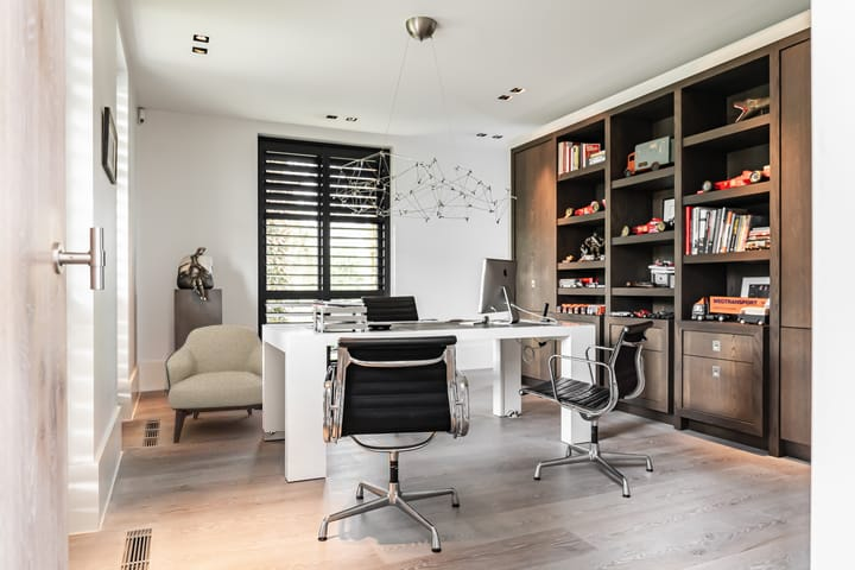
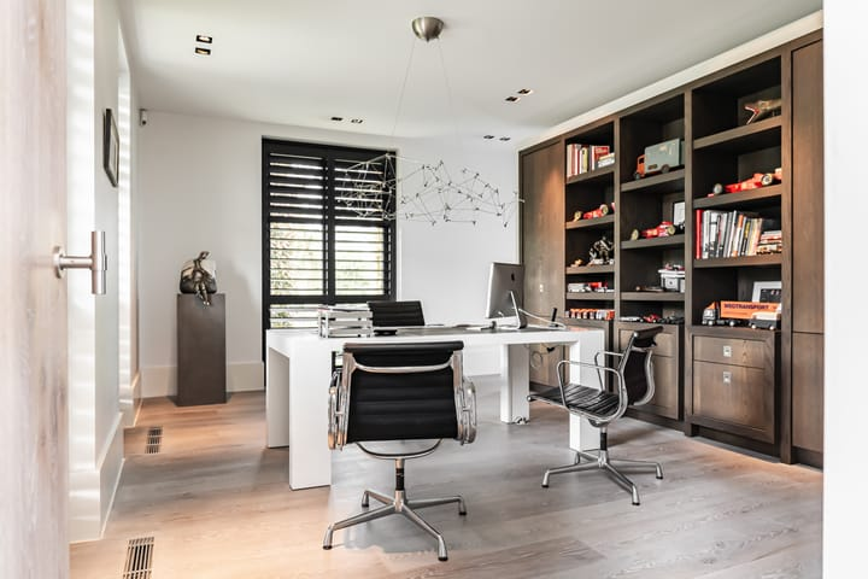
- armchair (222, 376)
